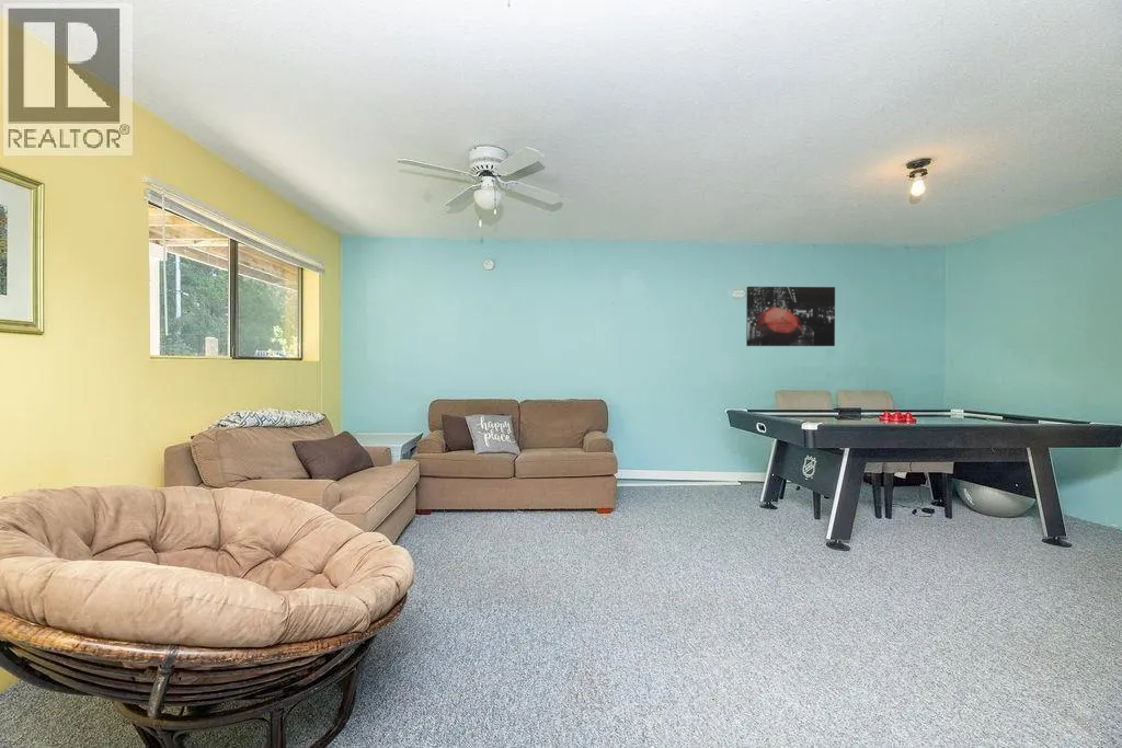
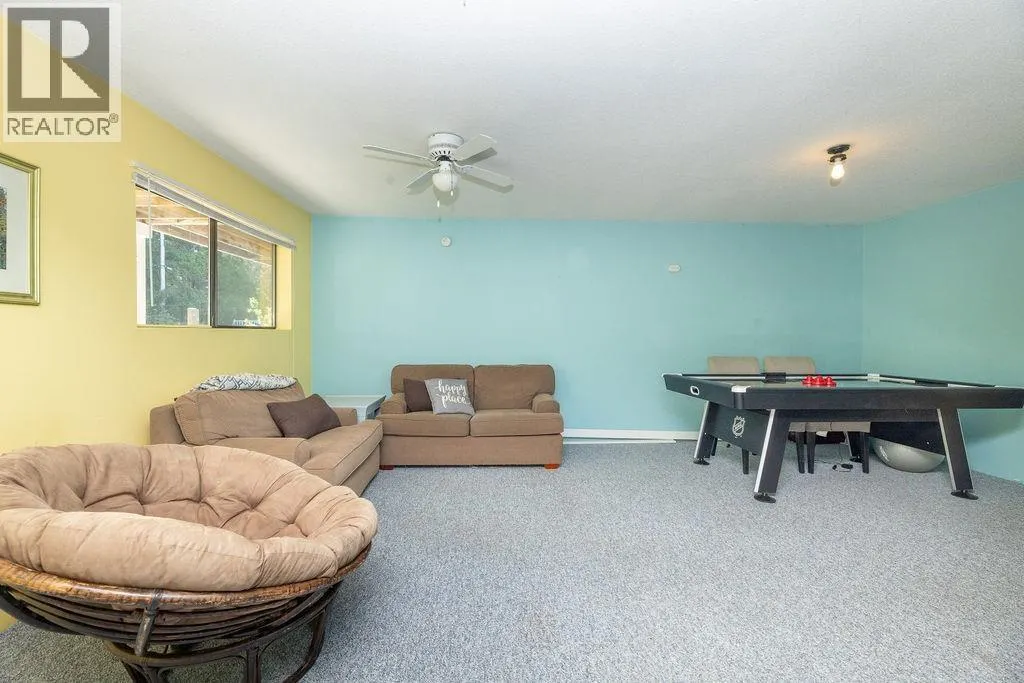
- wall art (790, 317)
